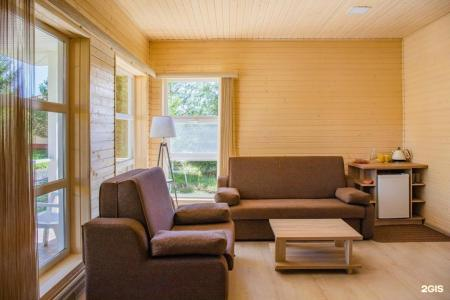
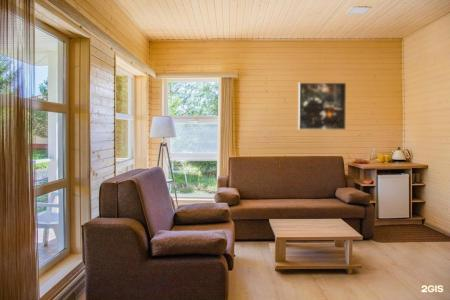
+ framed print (321, 106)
